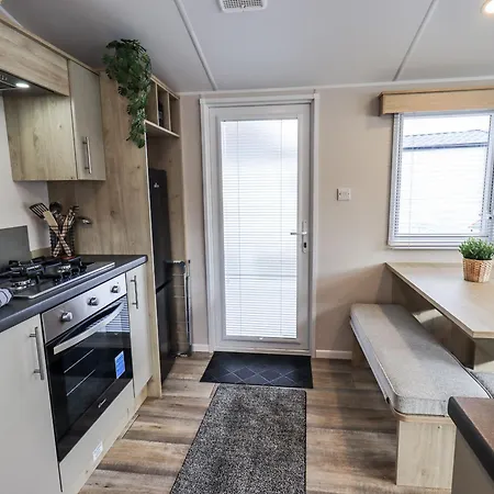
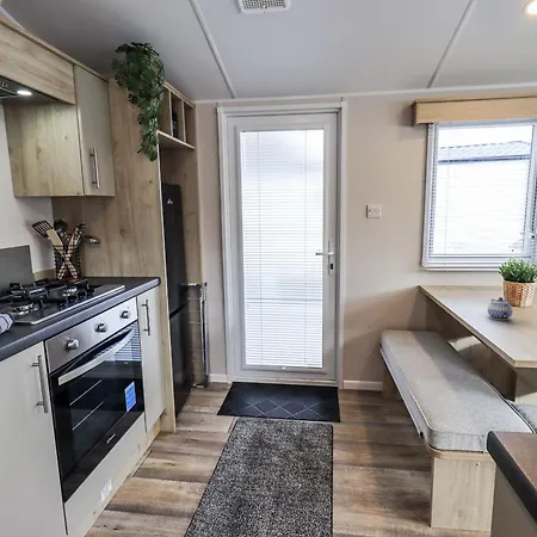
+ teapot (500, 308)
